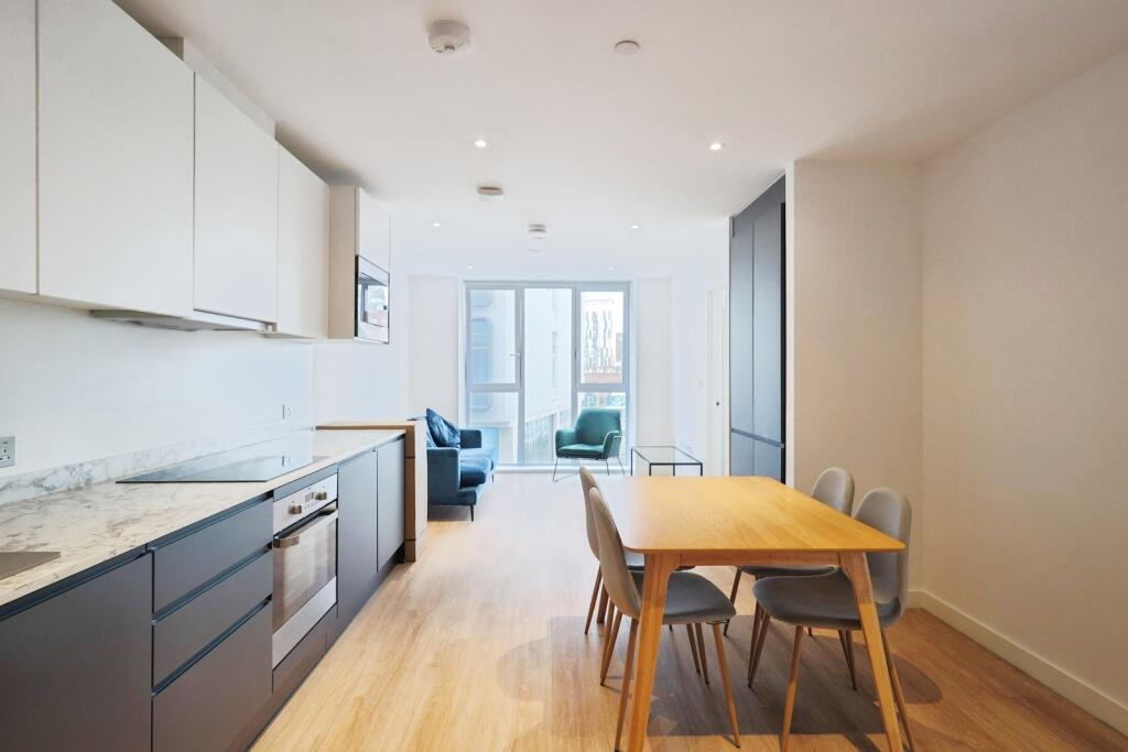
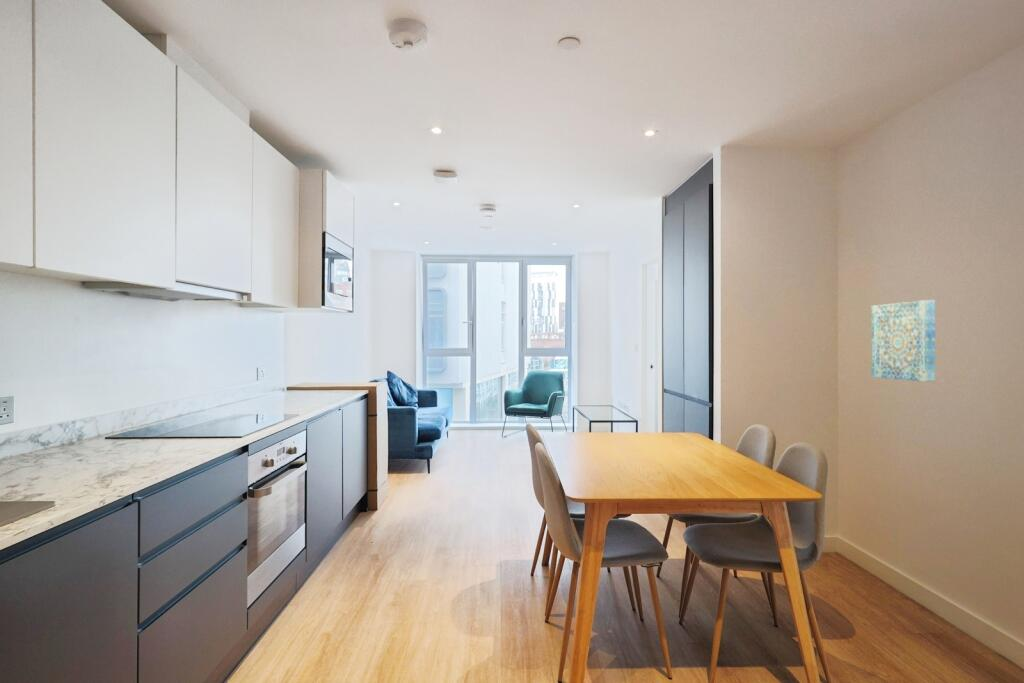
+ wall art (901, 341)
